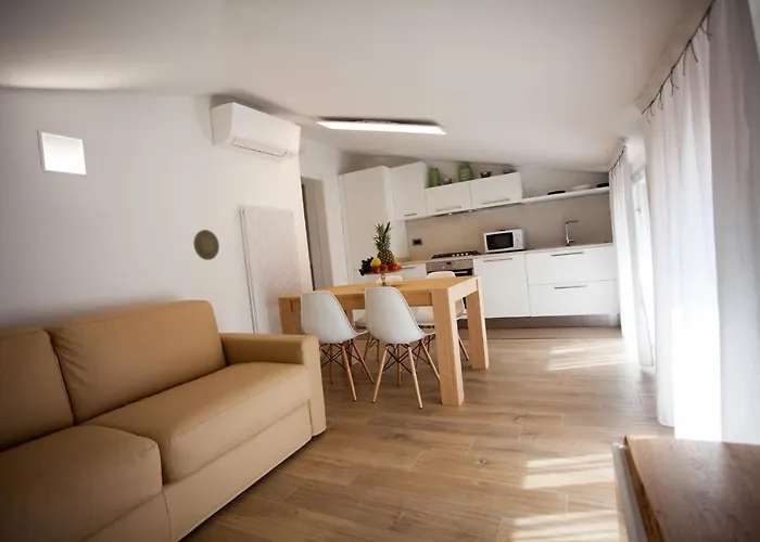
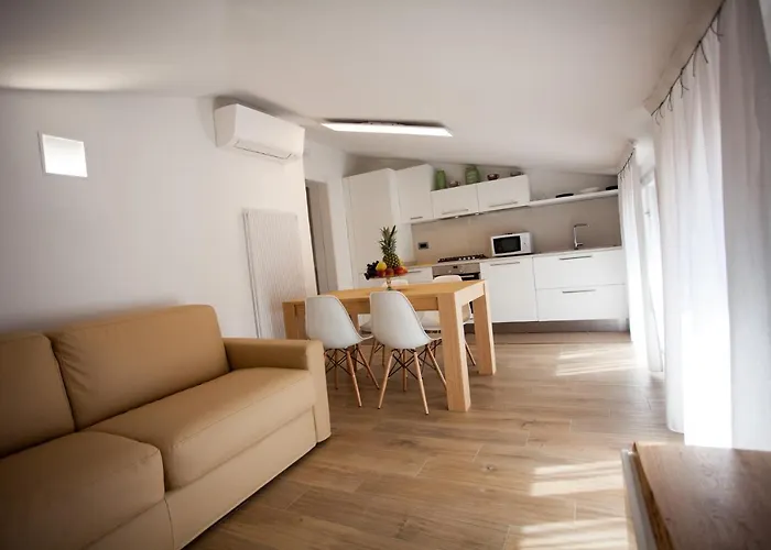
- decorative plate (207, 244)
